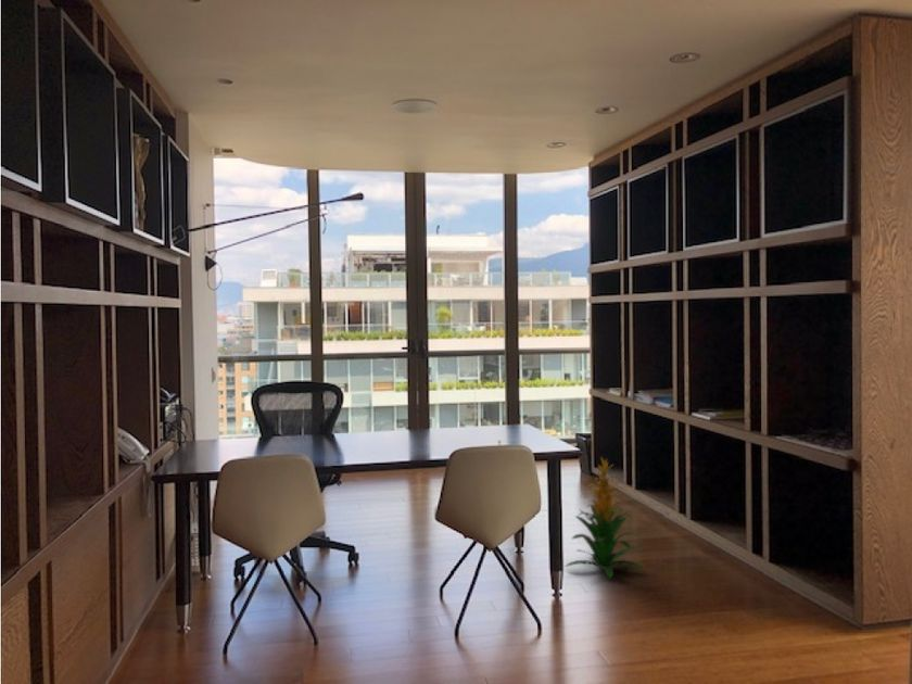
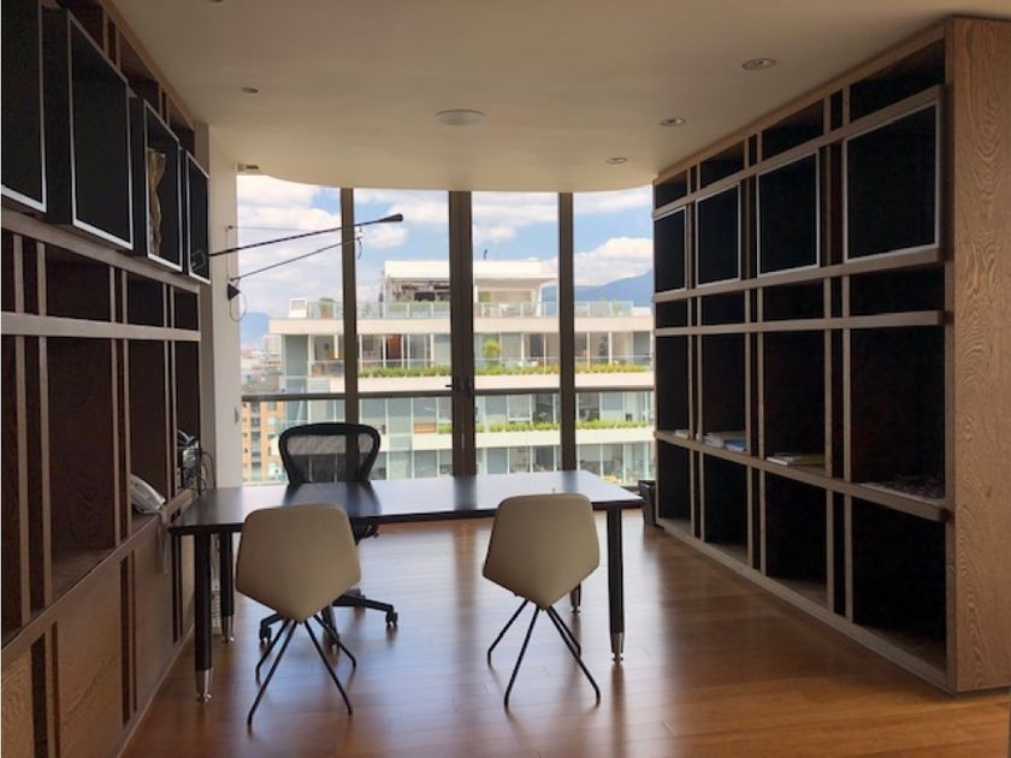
- indoor plant (604, 512)
